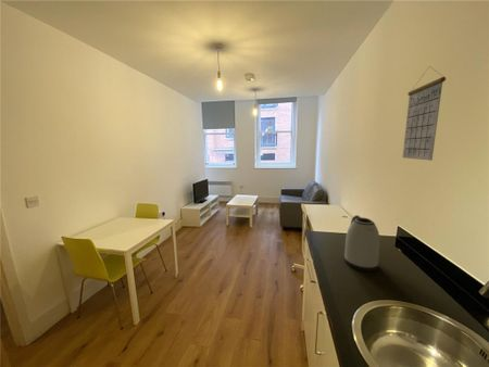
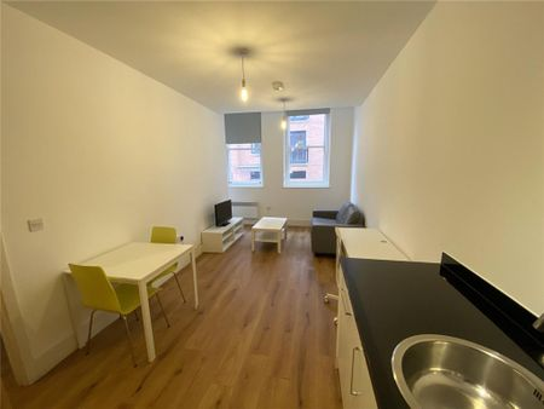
- kettle (360, 238)
- calendar (421, 114)
